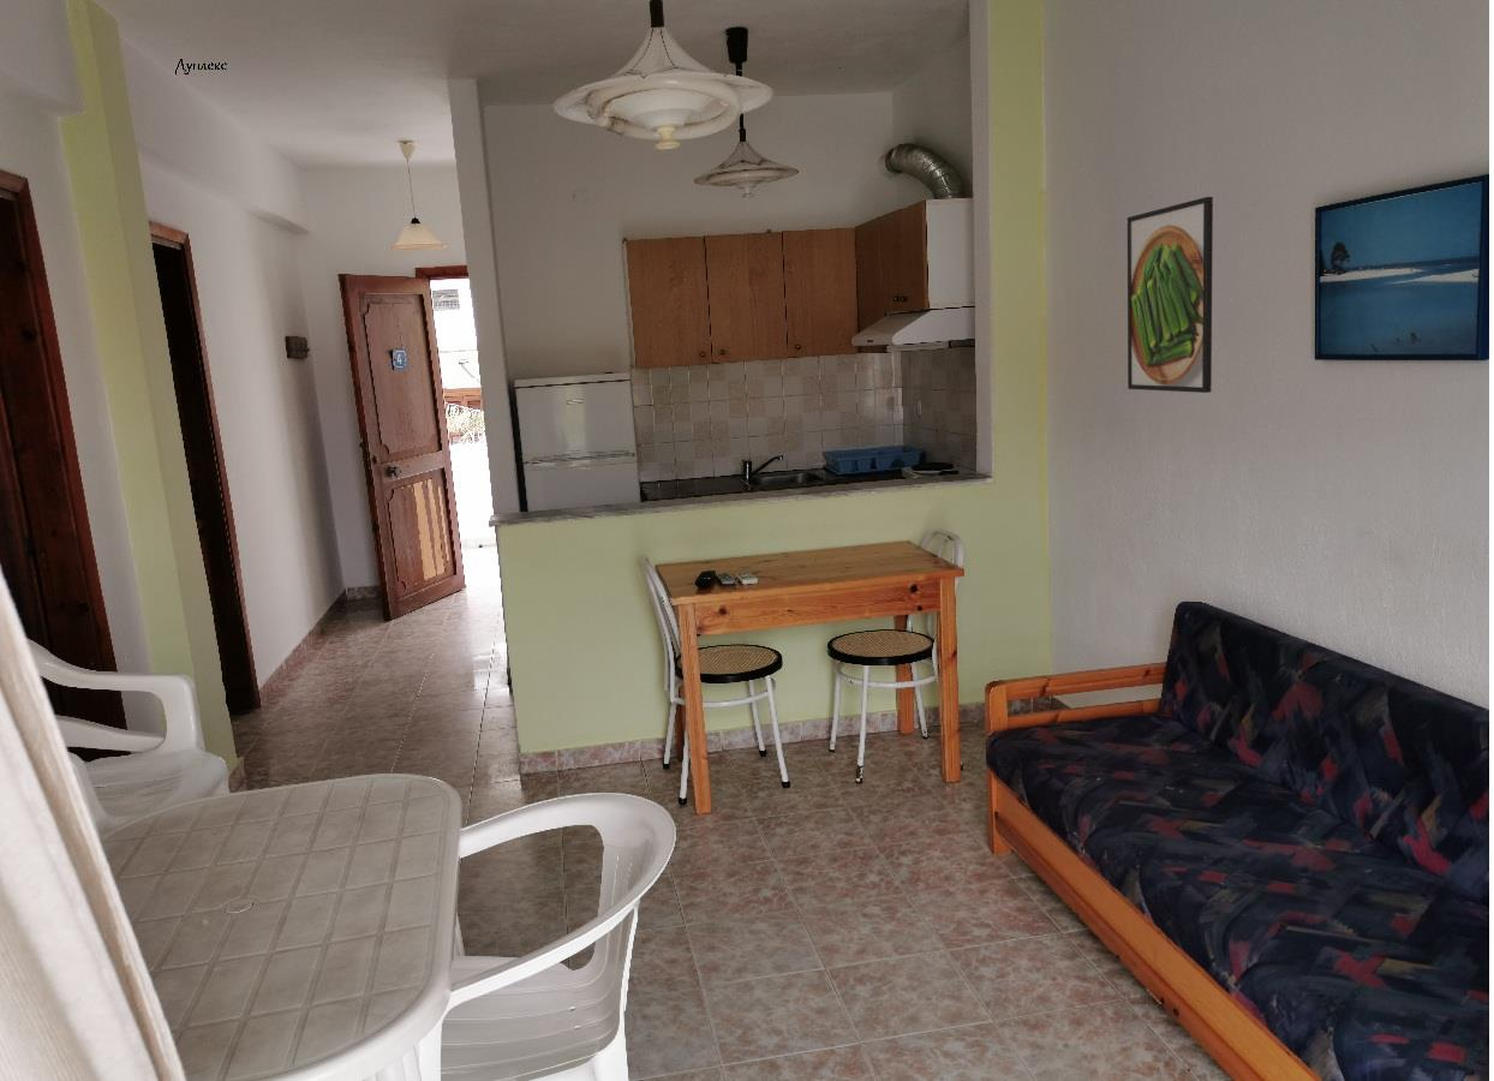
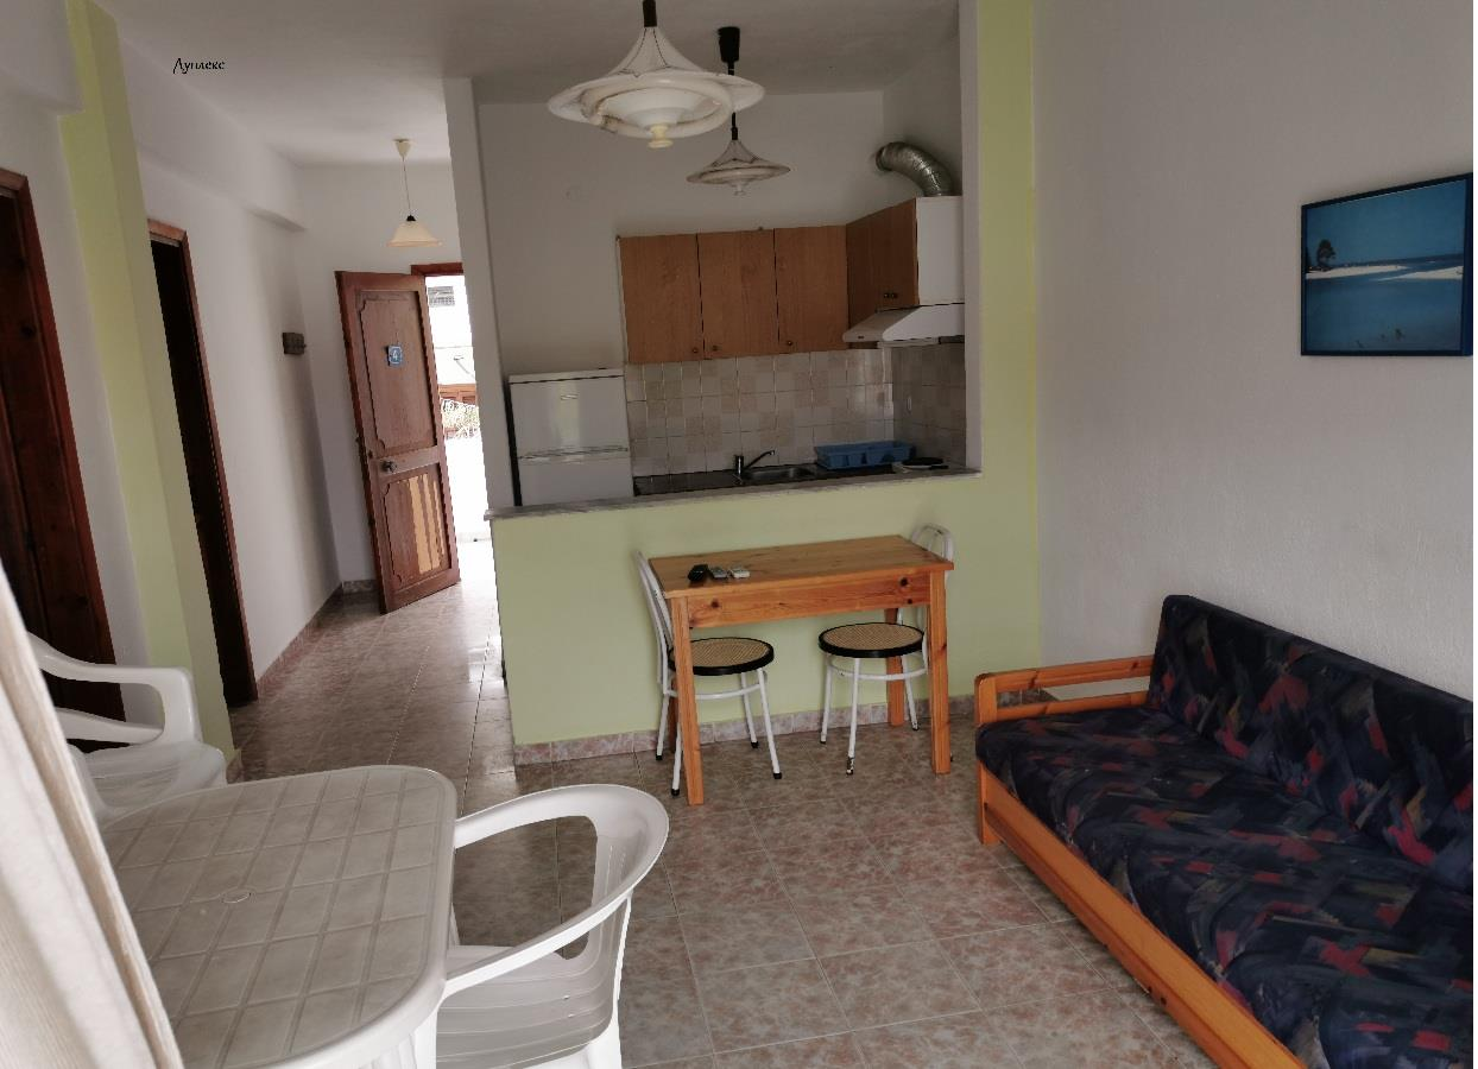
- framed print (1166, 300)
